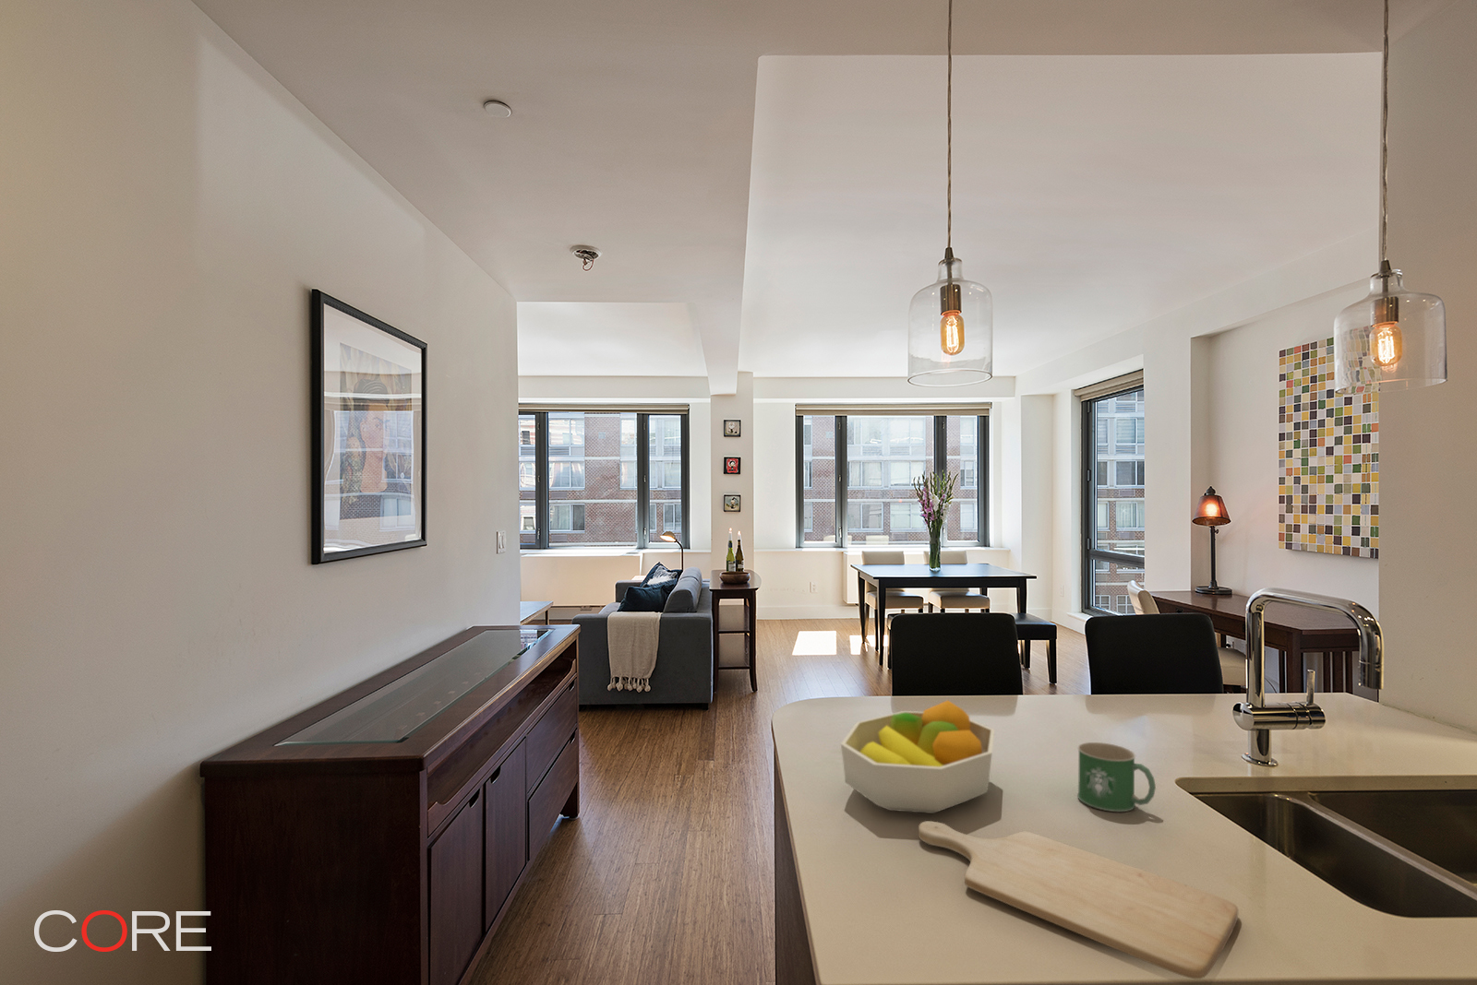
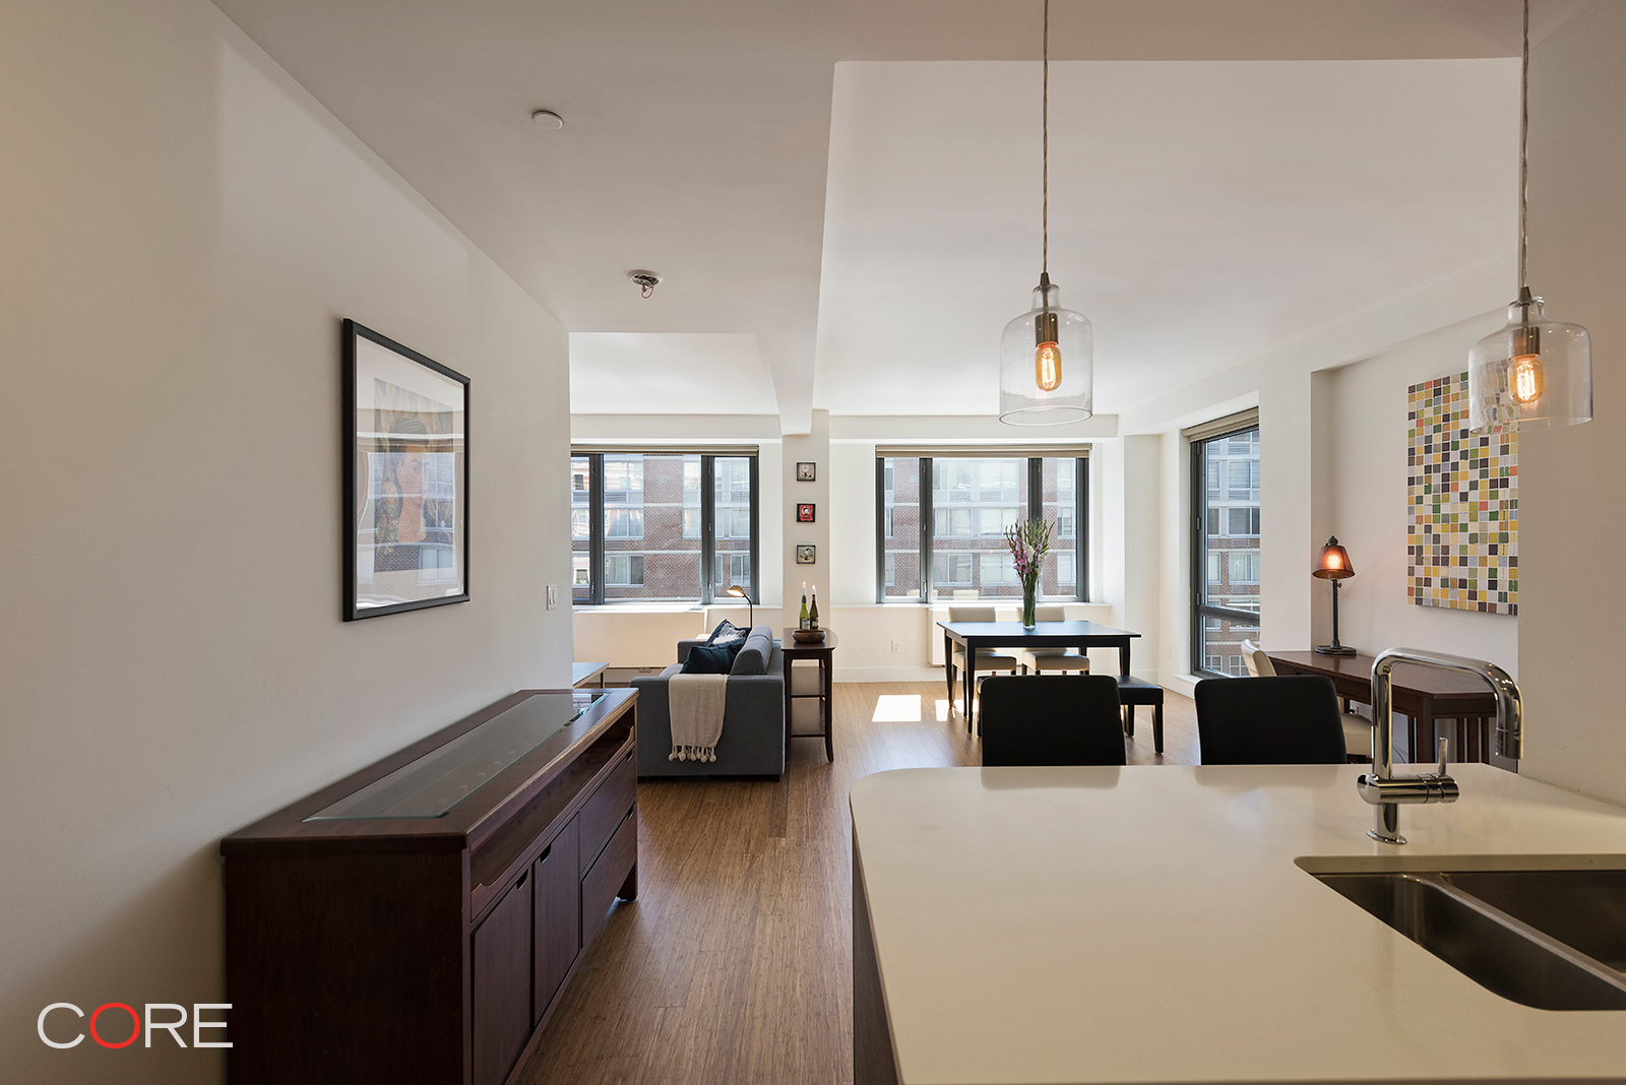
- mug (1115, 777)
- fruit bowl (919, 750)
- chopping board (1050, 876)
